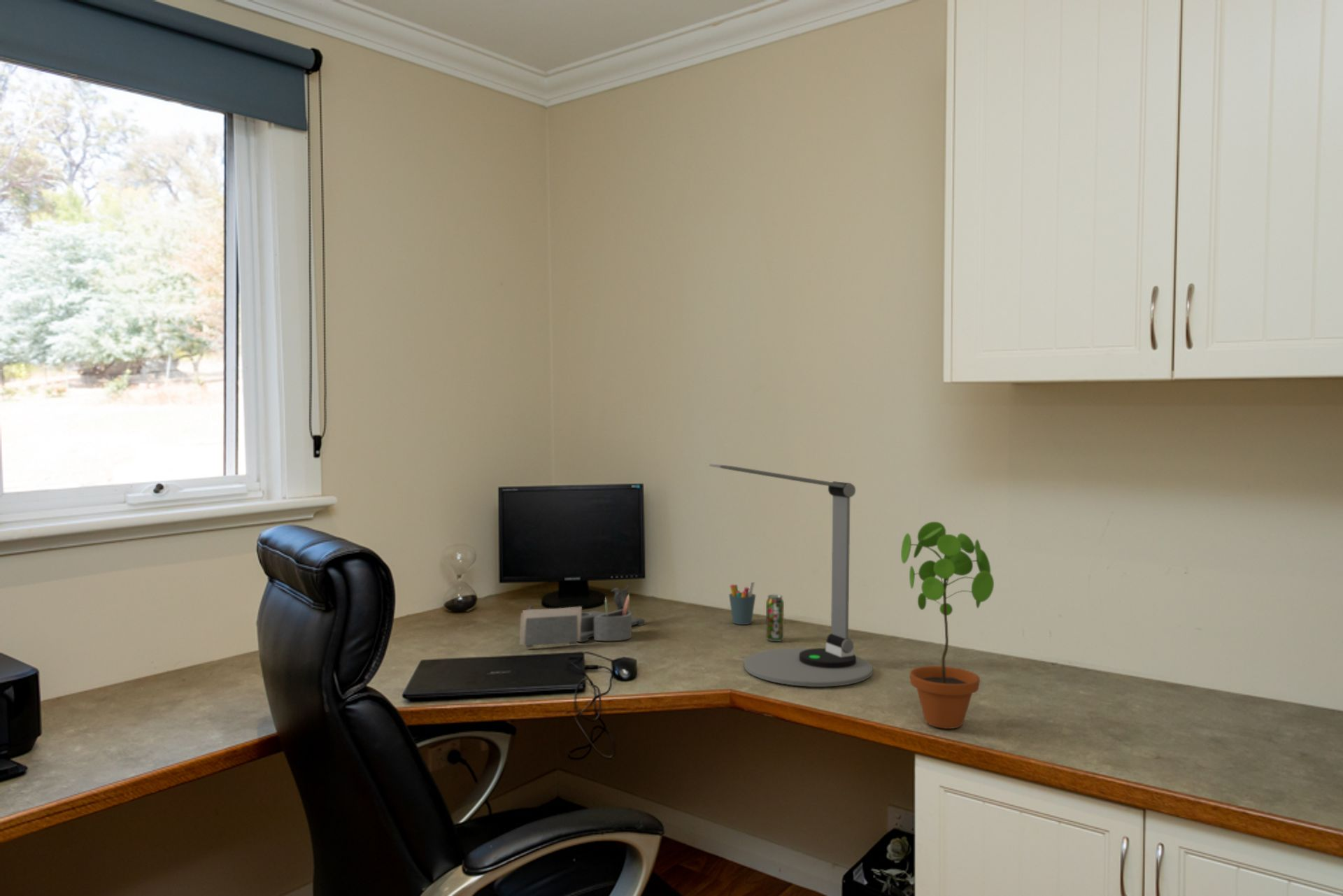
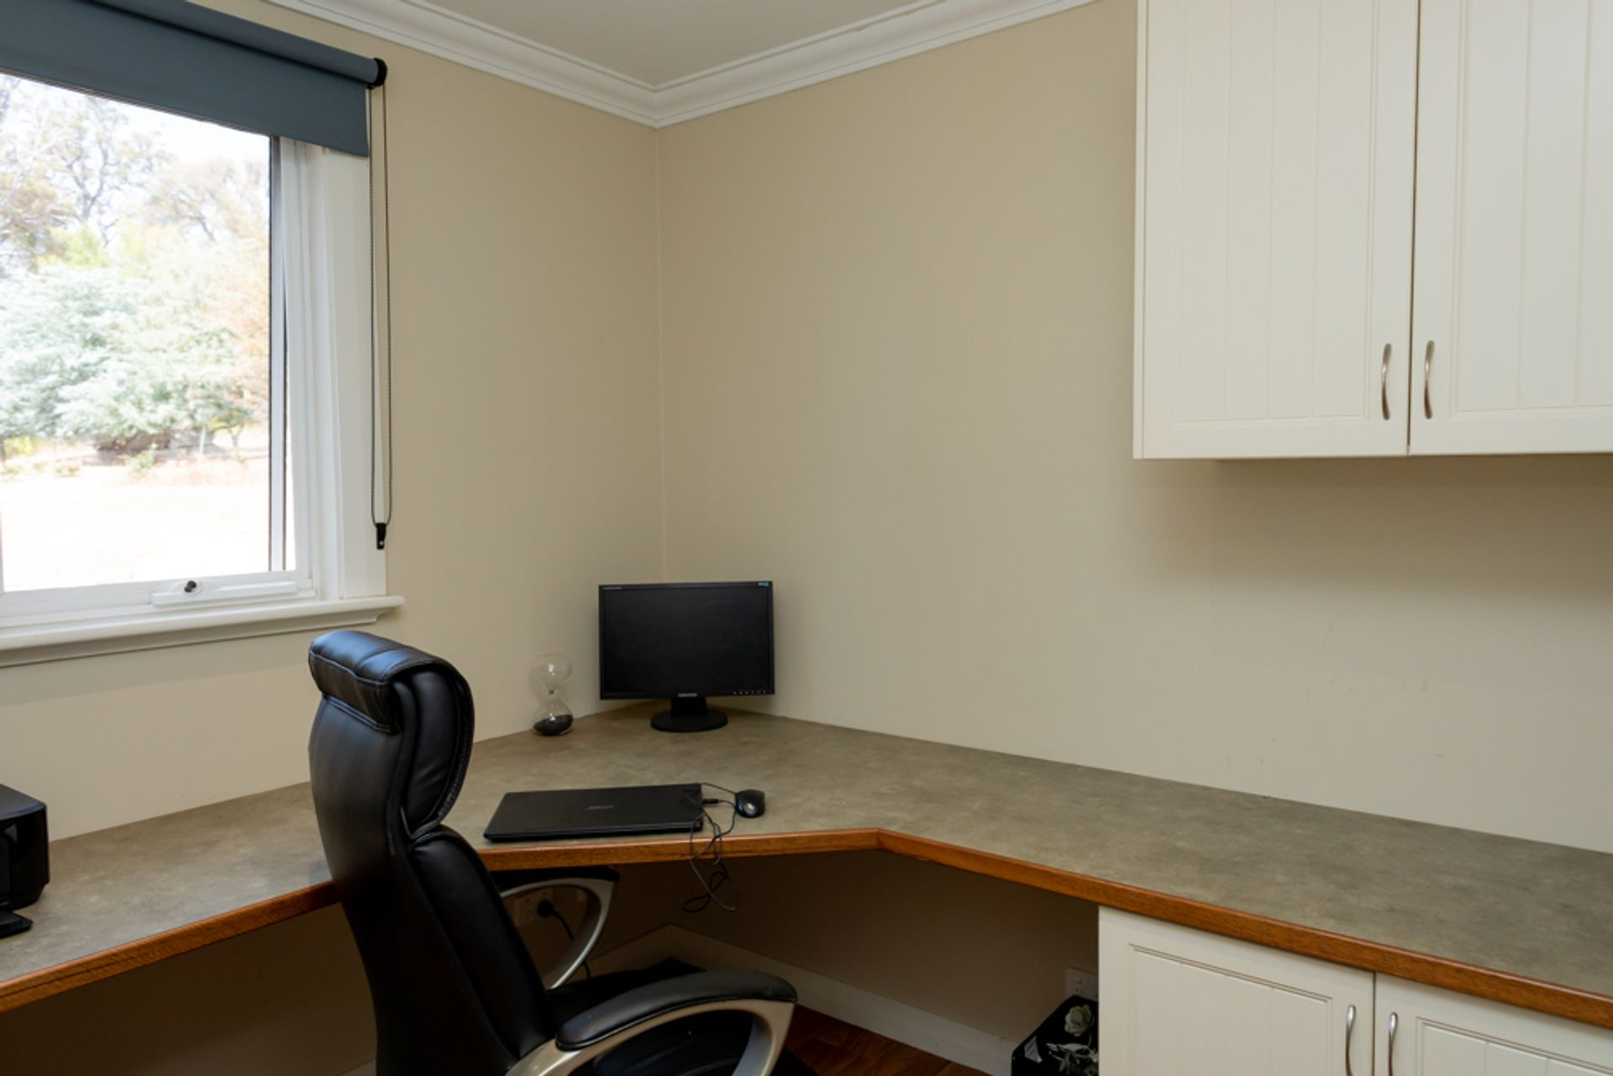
- pen holder (741, 601)
- desk organizer (581, 609)
- desk lamp (832, 567)
- beverage can (774, 618)
- potted plant (947, 625)
